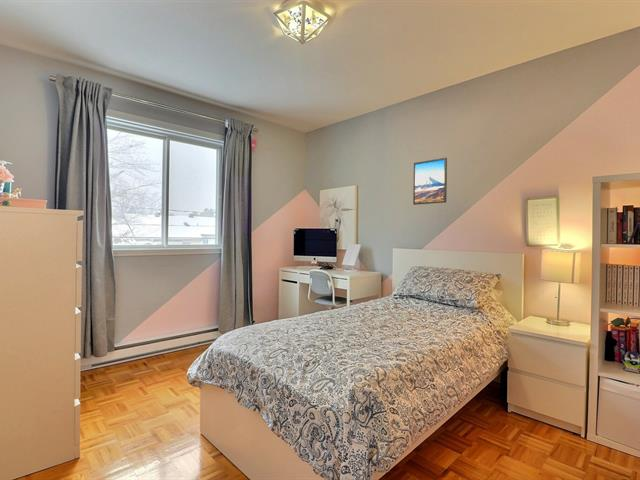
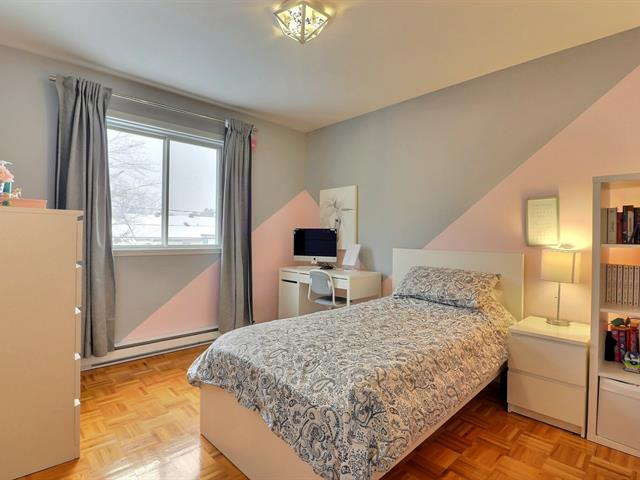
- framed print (429, 182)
